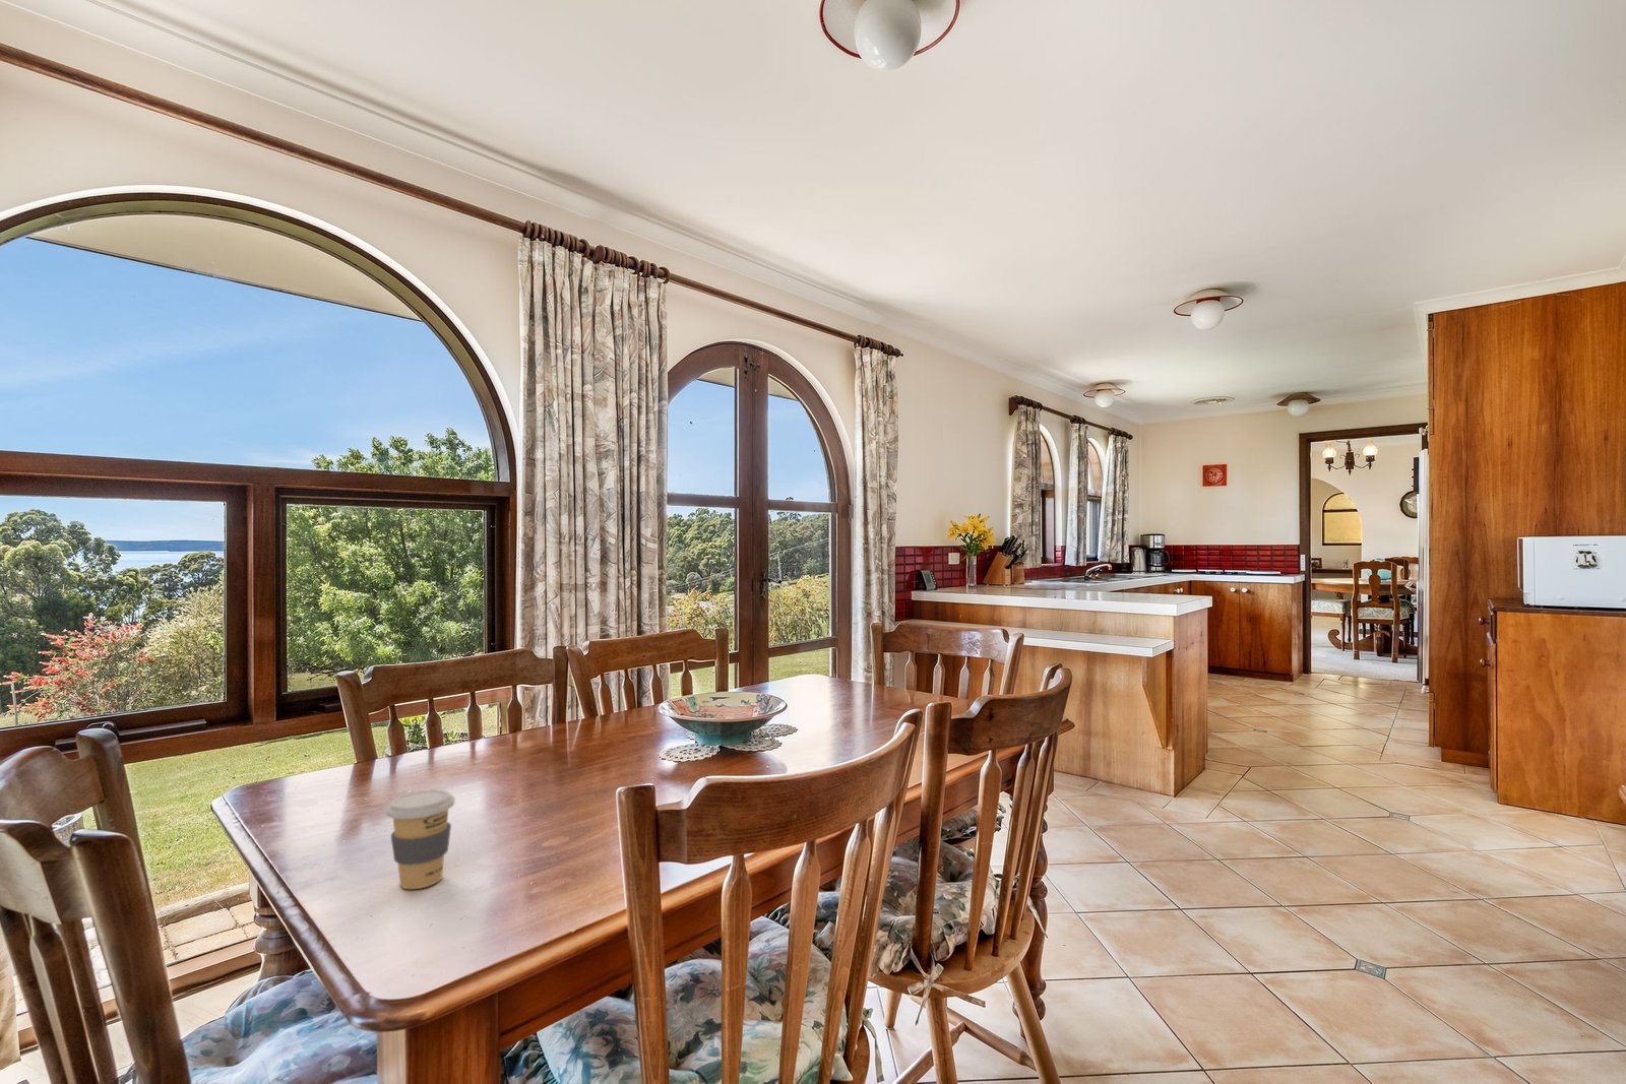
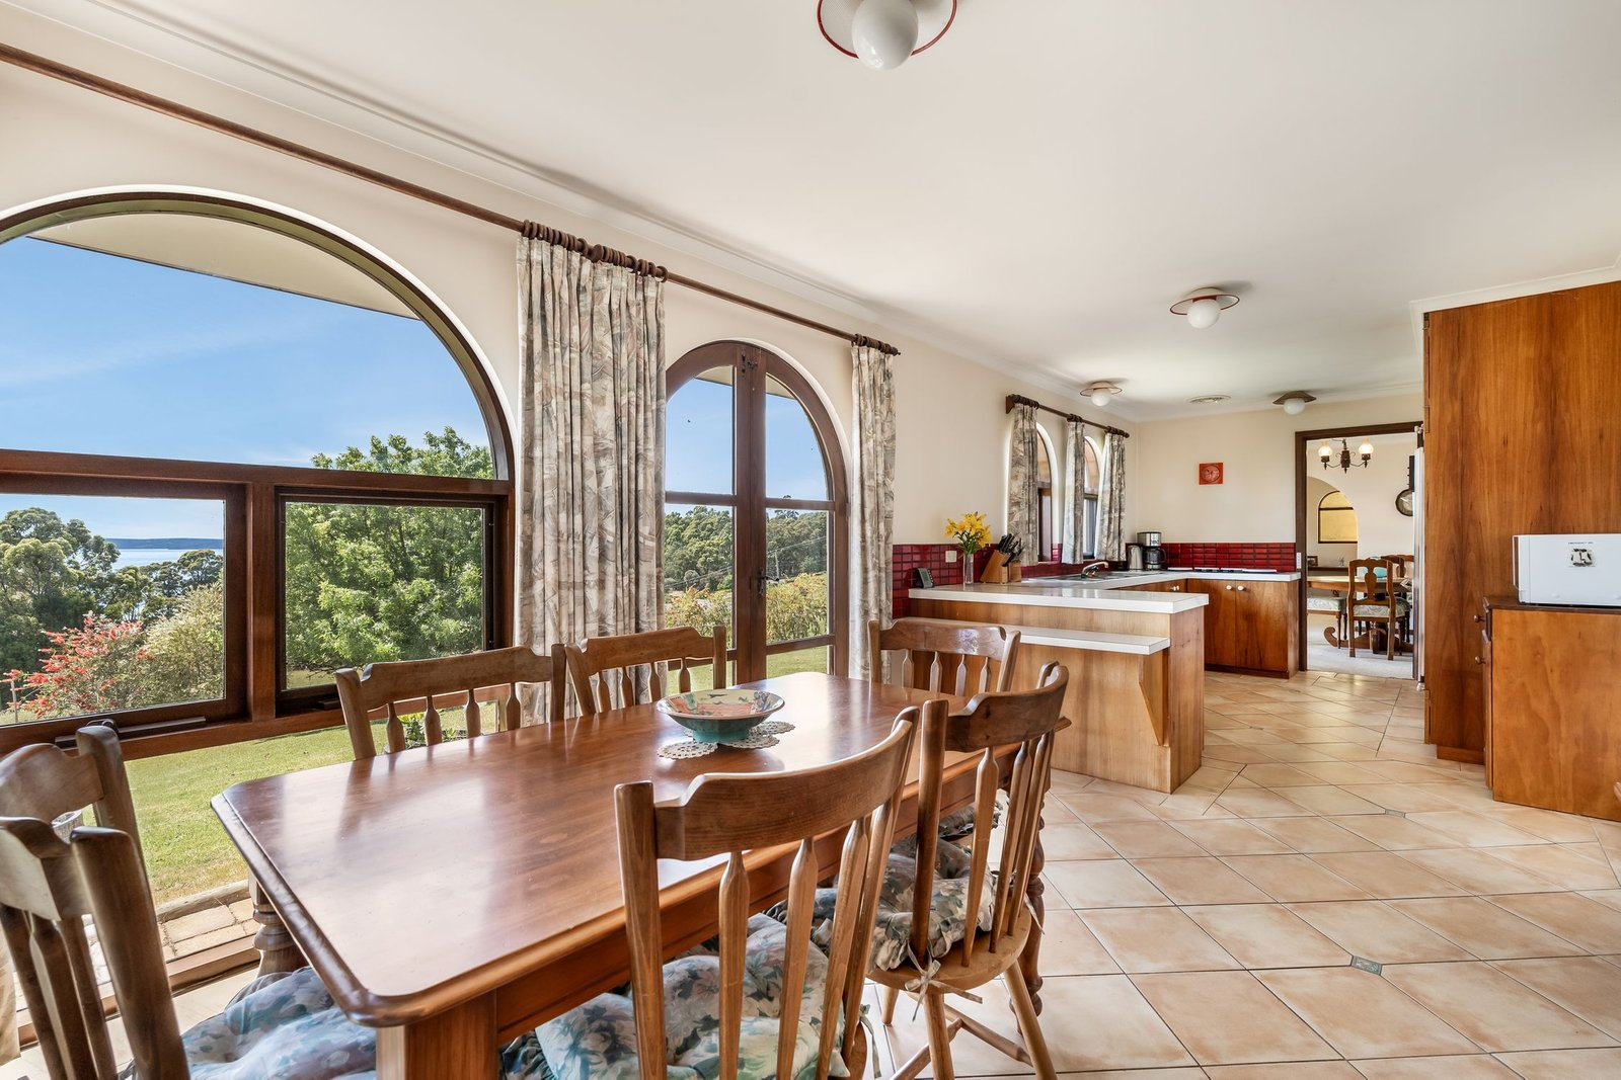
- coffee cup (421, 840)
